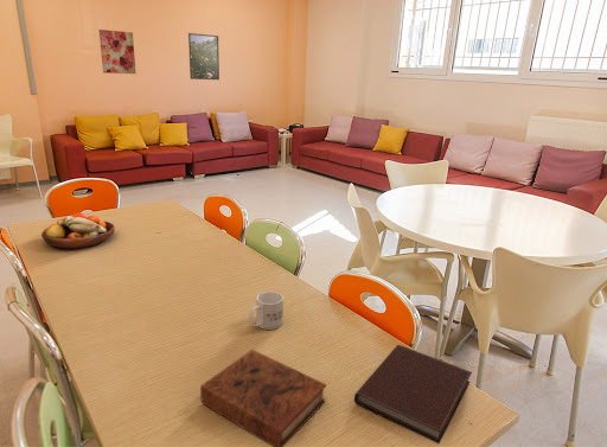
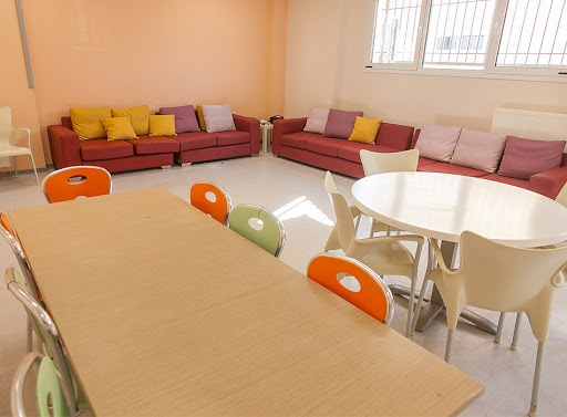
- notebook (415, 387)
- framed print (204, 57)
- fruit bowl (79, 226)
- wall art (117, 52)
- mug (264, 312)
- book (263, 394)
